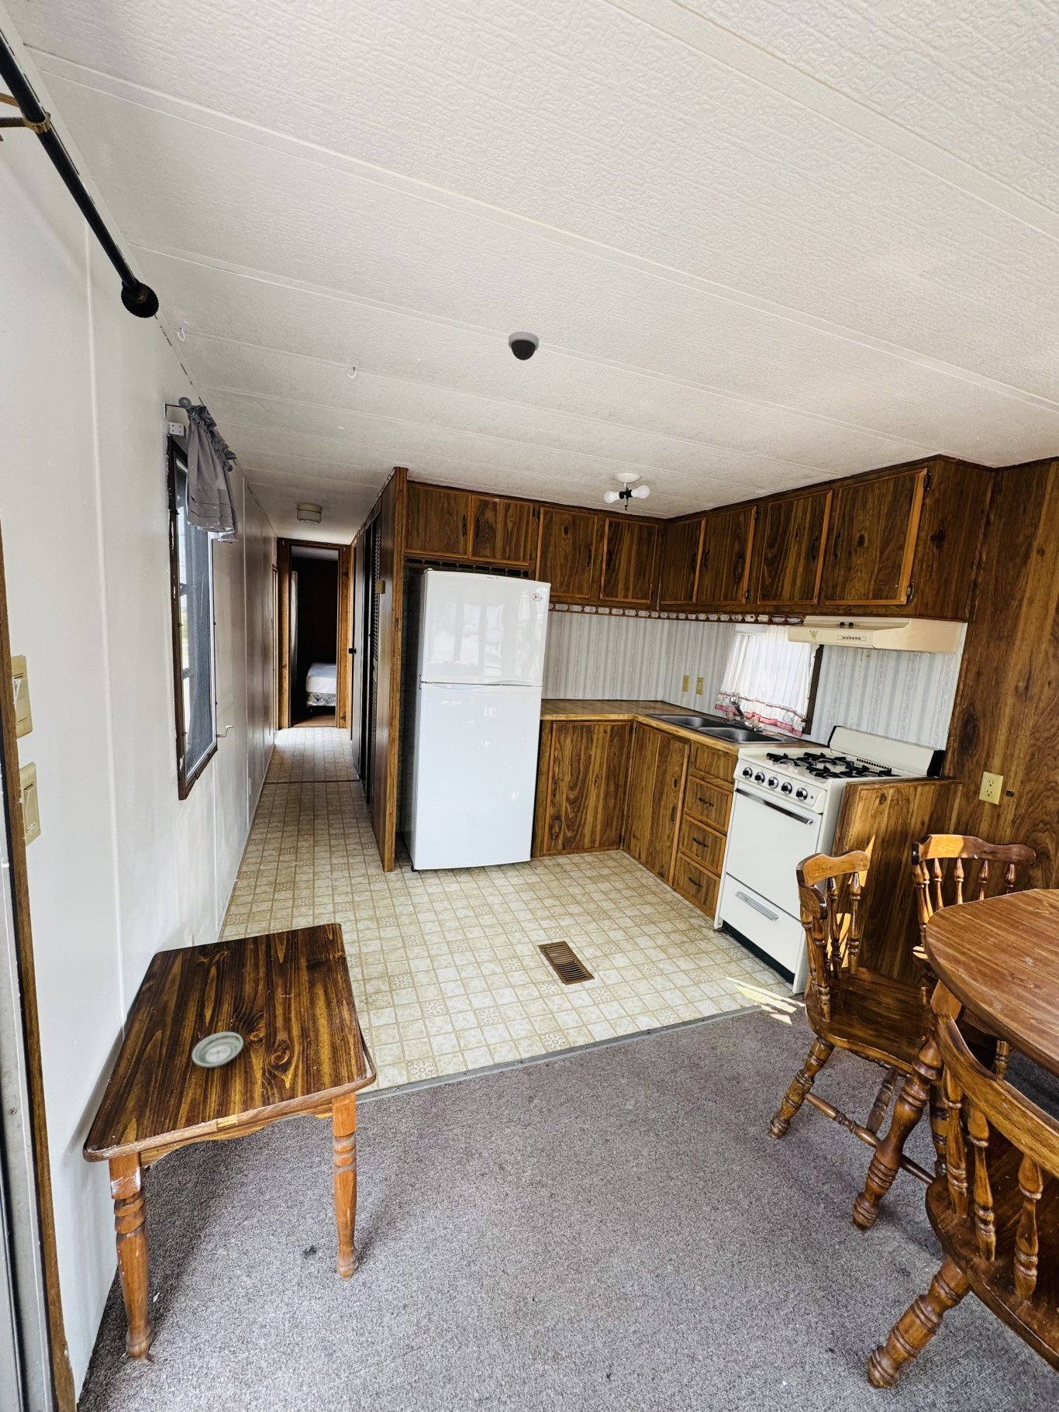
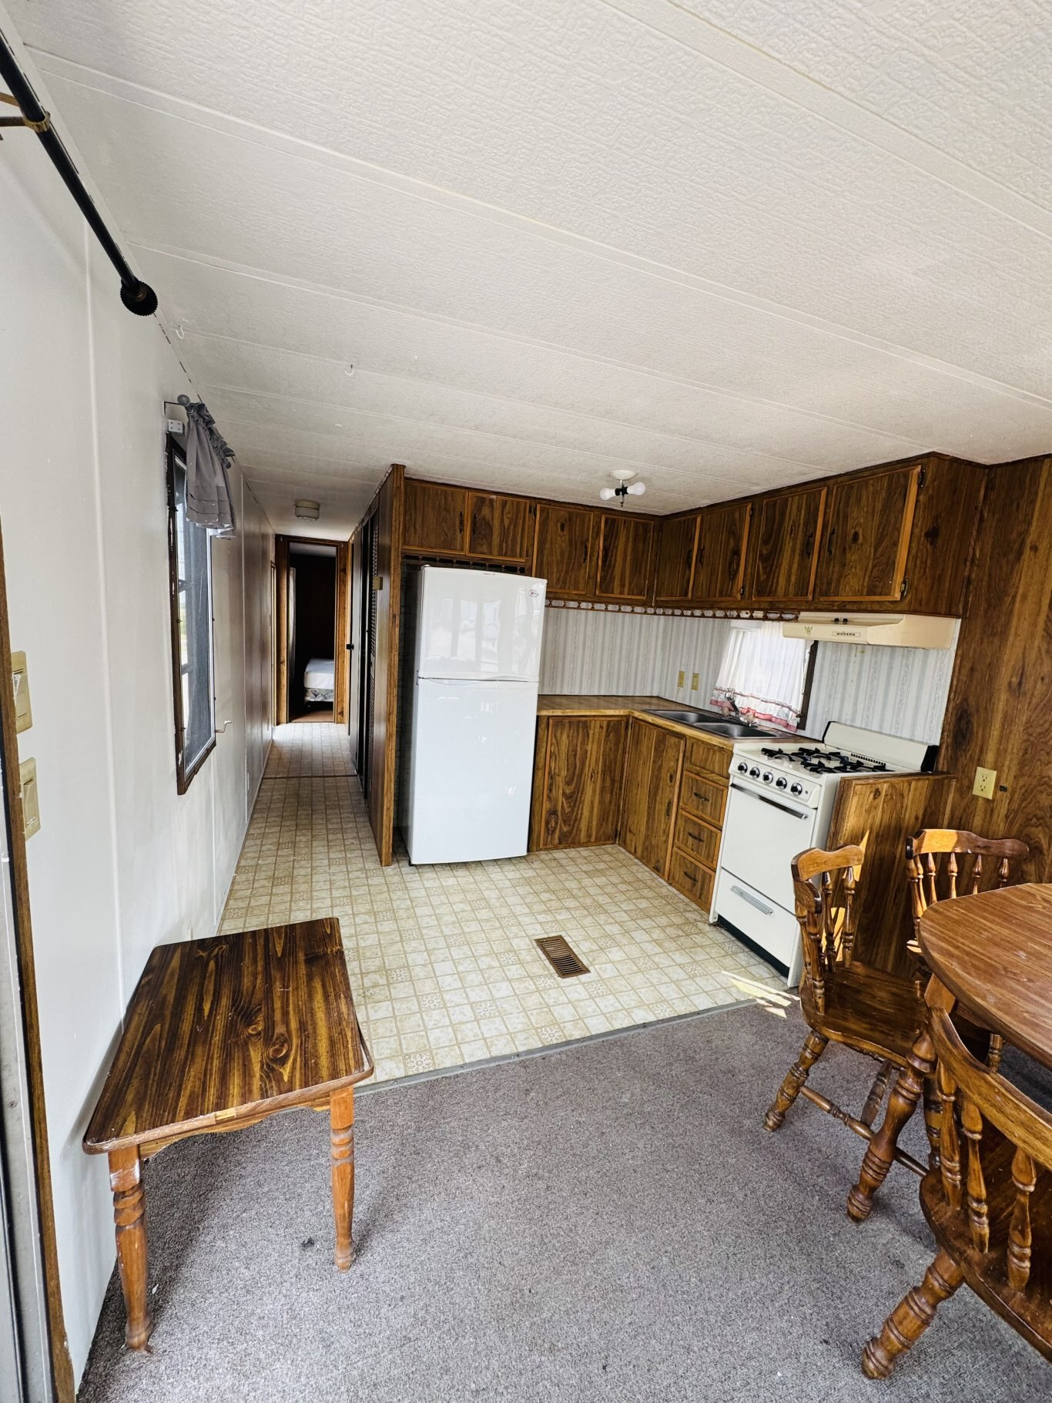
- saucer (218, 1053)
- dome security camera (523, 349)
